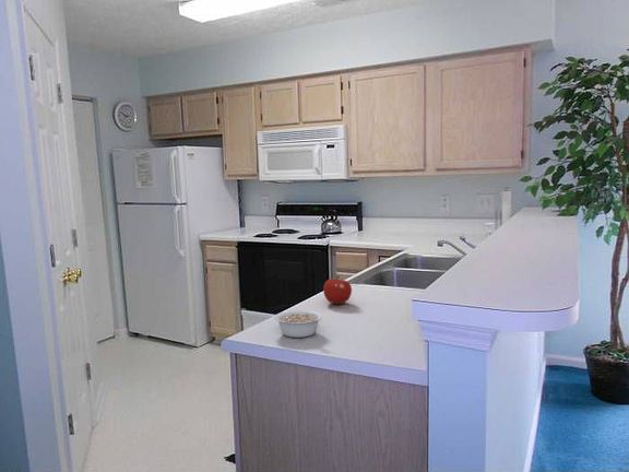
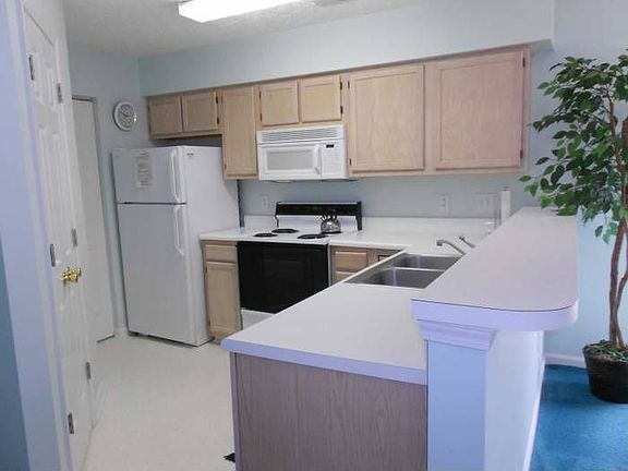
- legume (300, 322)
- fruit (337, 288)
